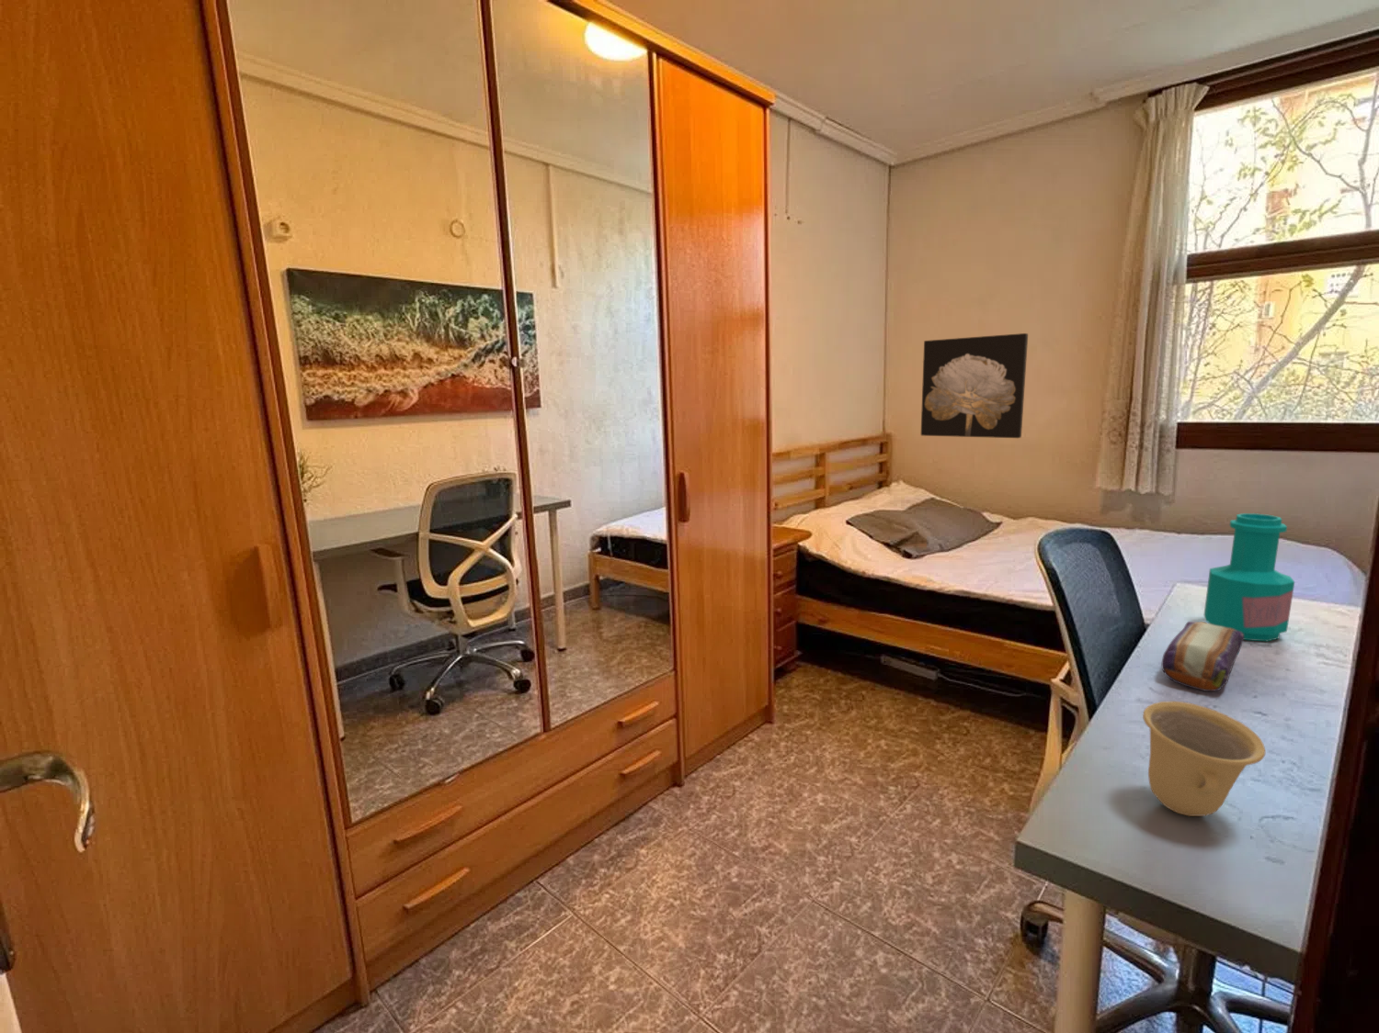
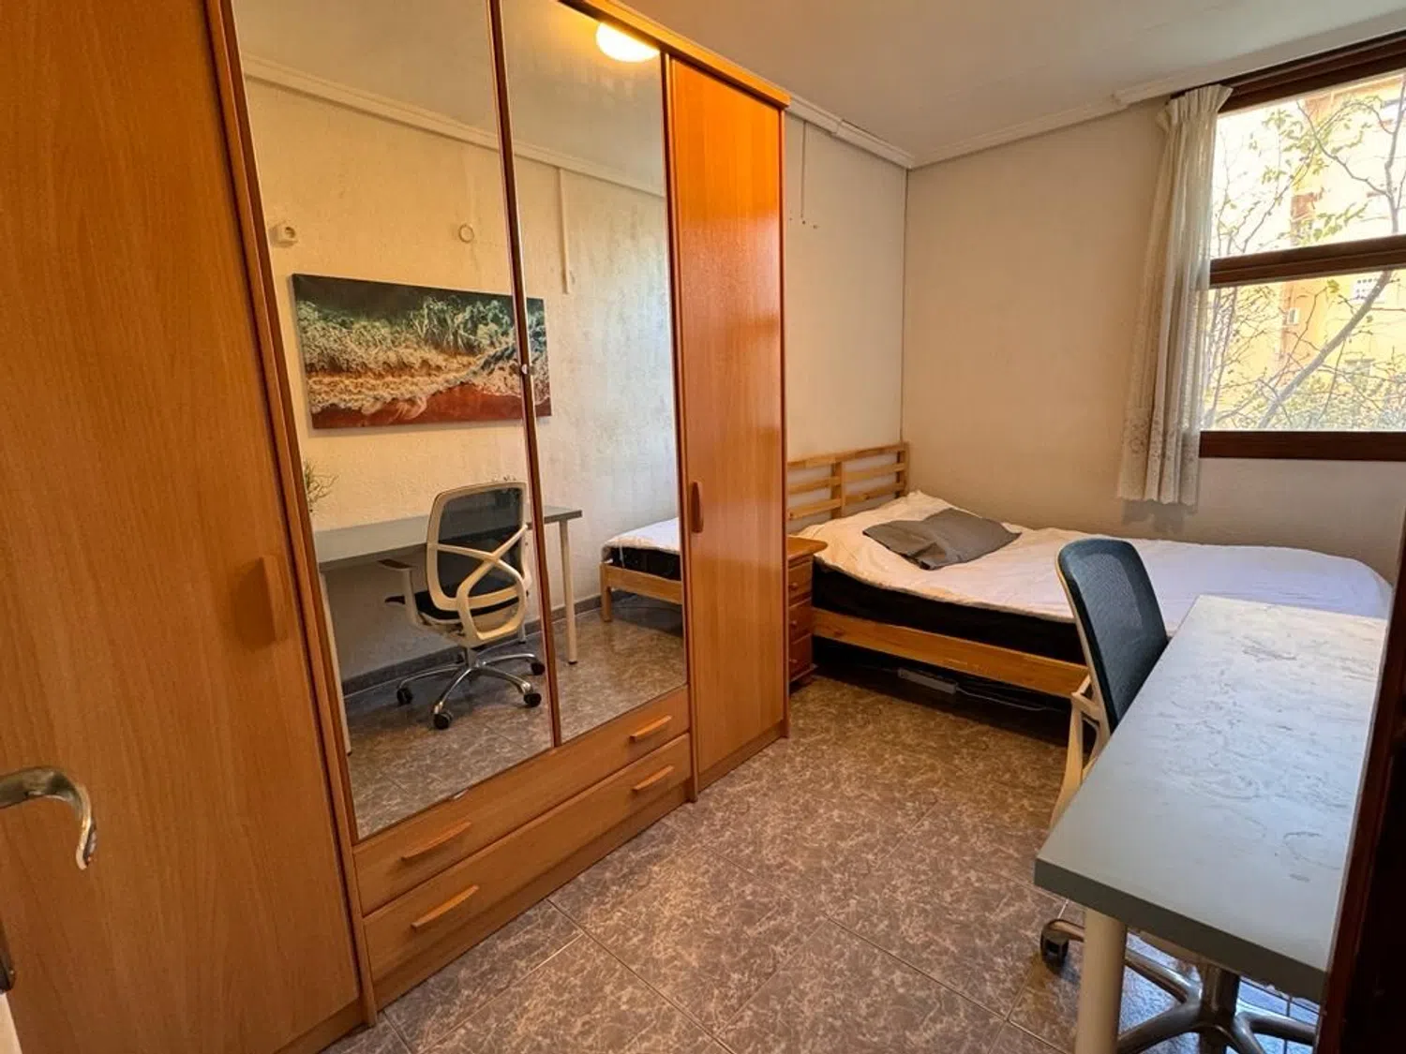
- pencil case (1202, 653)
- bottle (1250, 575)
- wall art (971, 387)
- cup (1197, 767)
